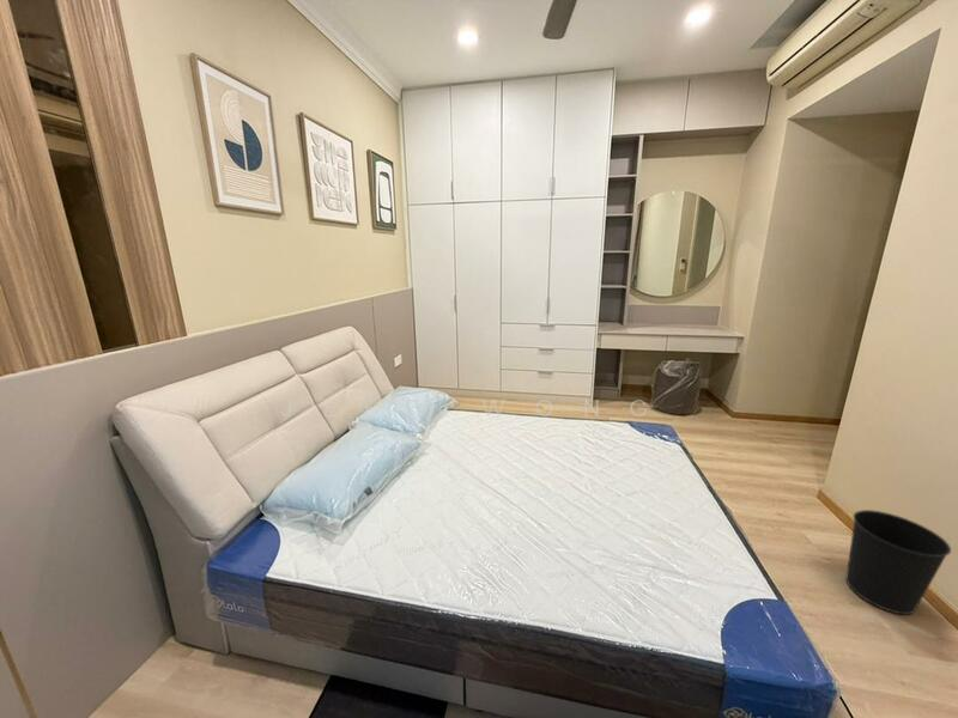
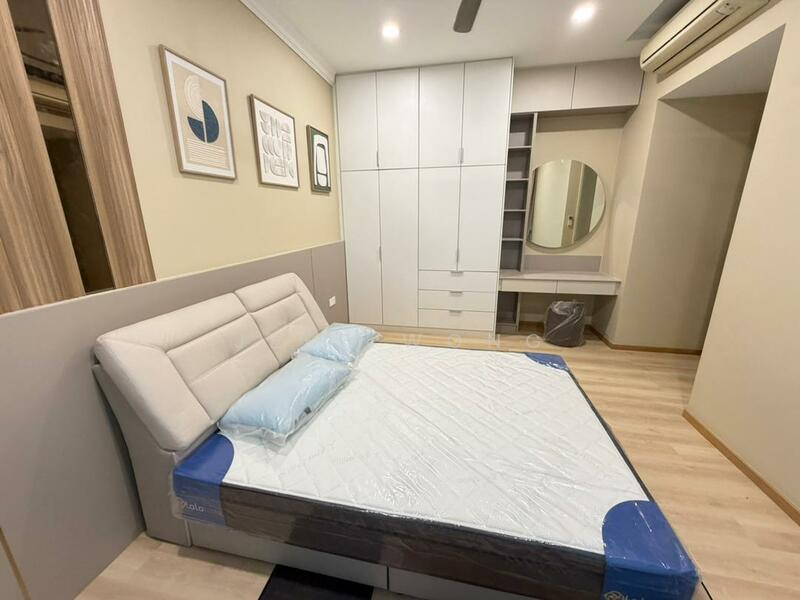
- wastebasket (889, 562)
